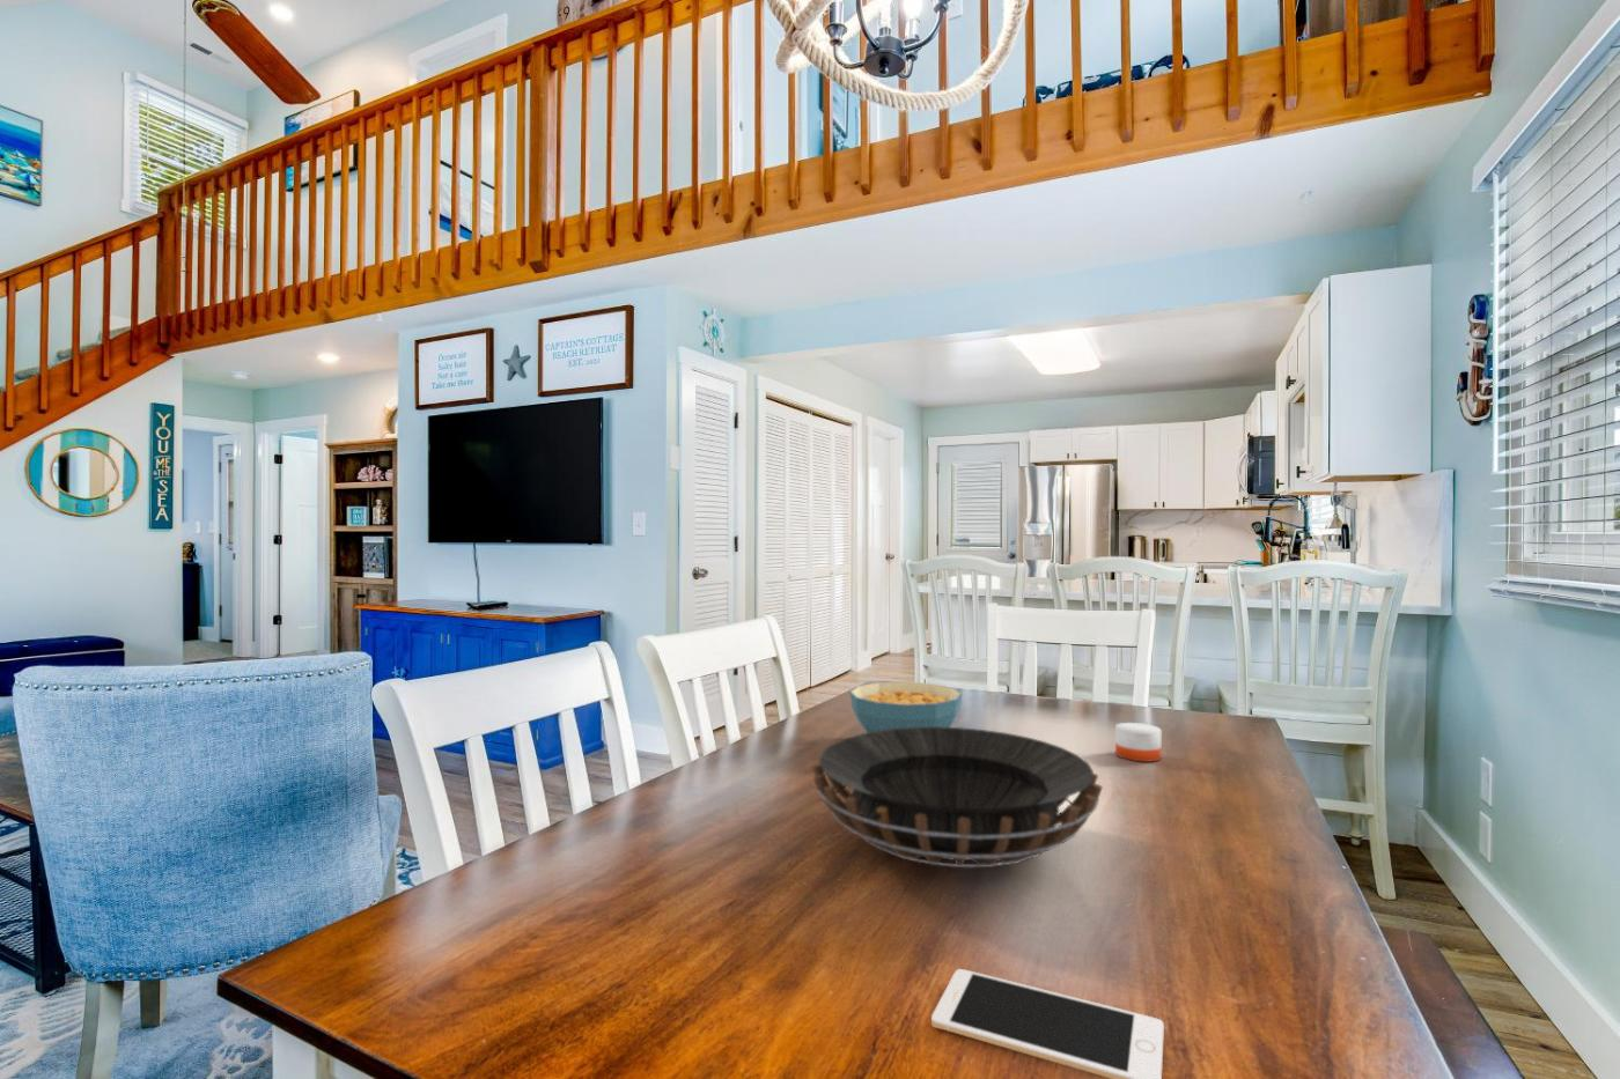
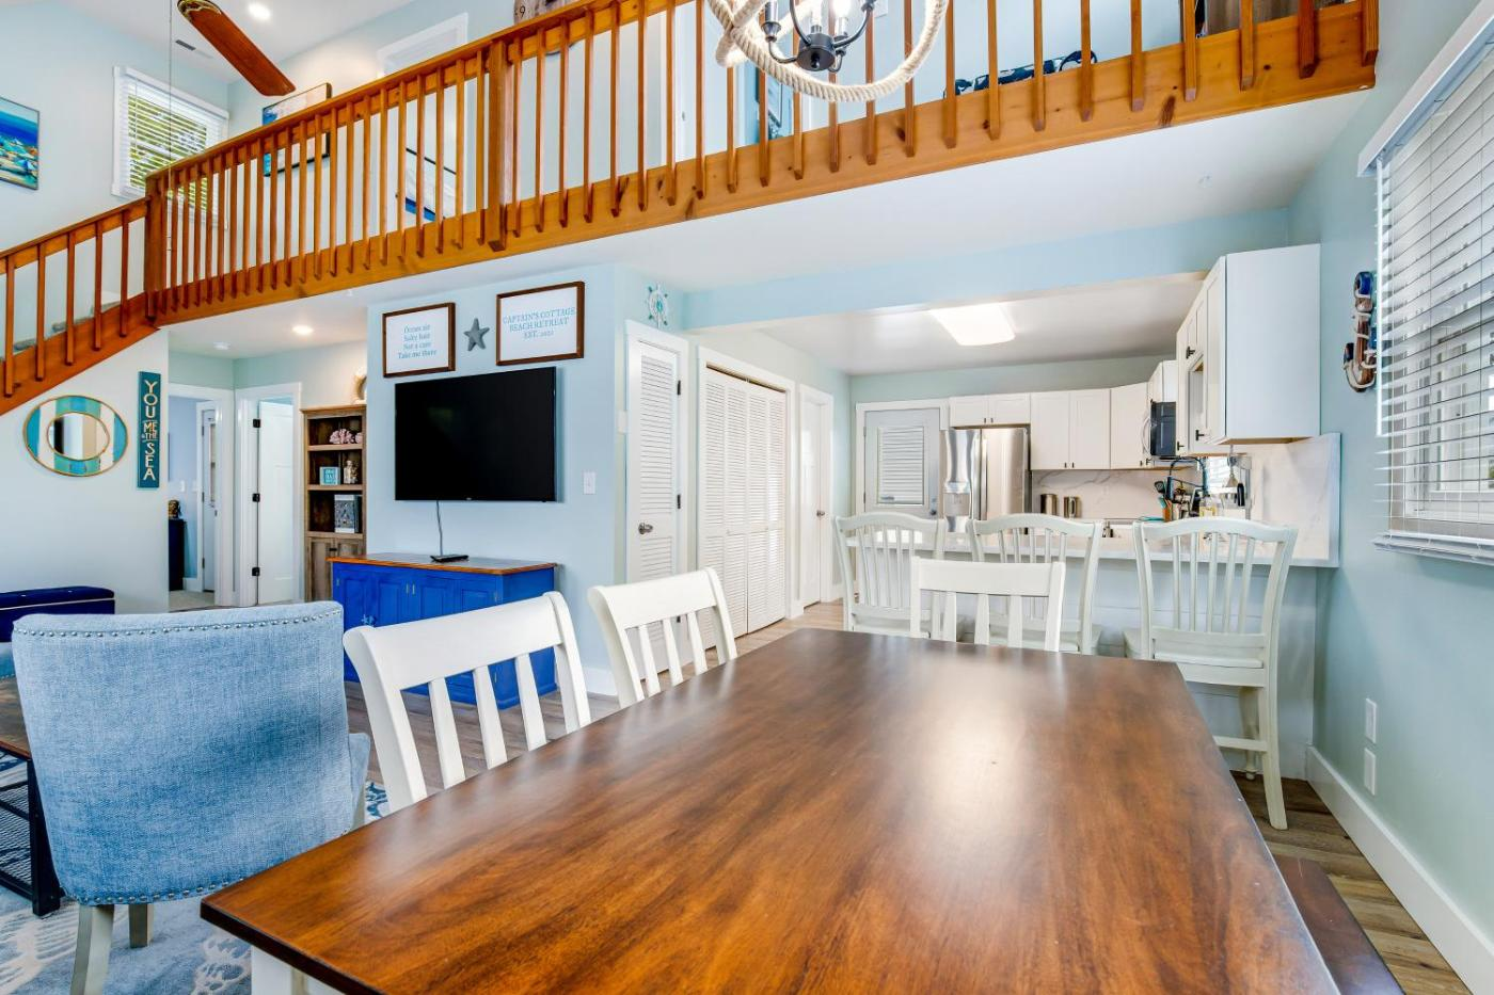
- cereal bowl (905, 719)
- cell phone (1045, 1024)
- candle (1137, 726)
- decorative bowl (950, 802)
